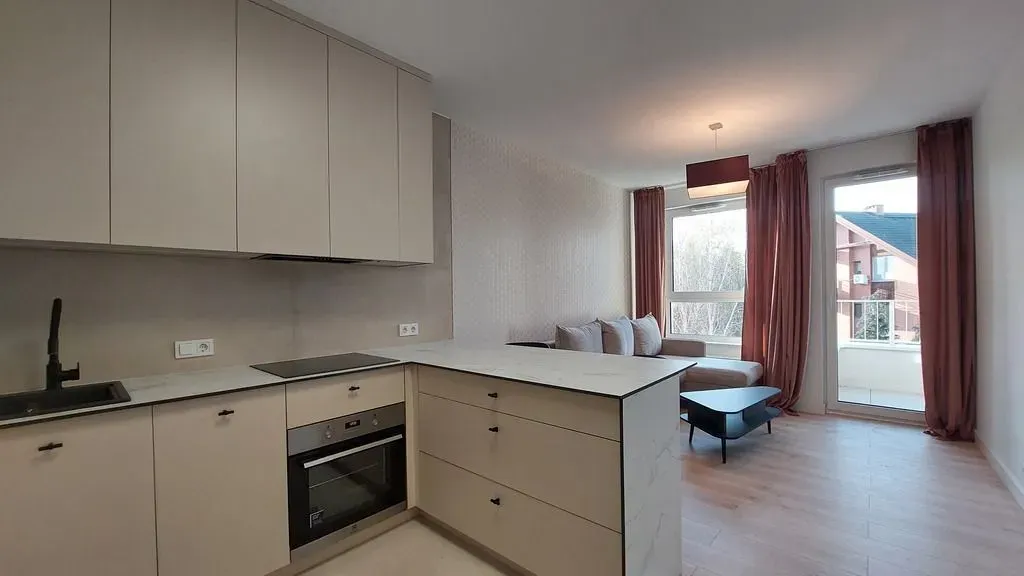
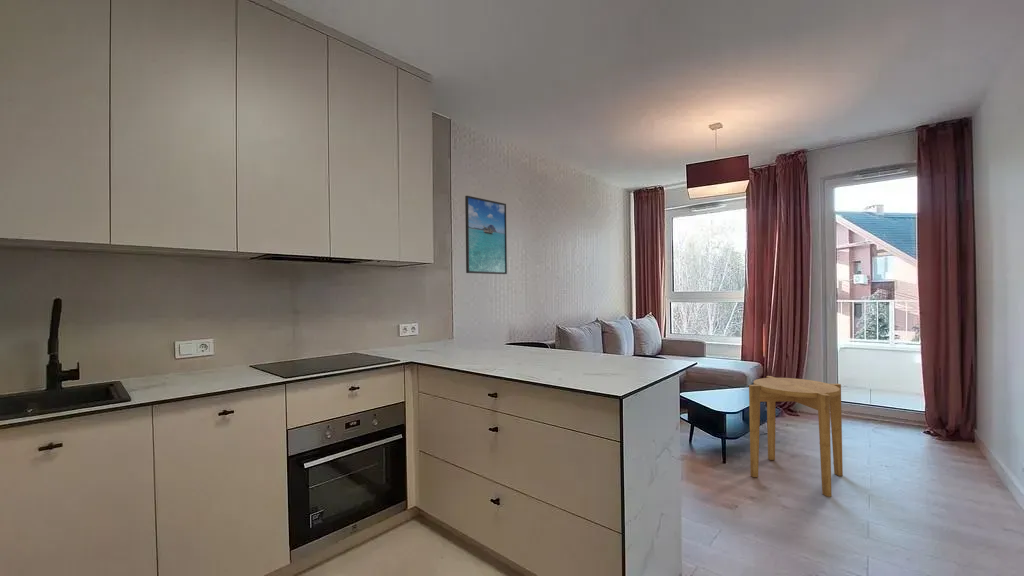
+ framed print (487, 236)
+ side table (774, 430)
